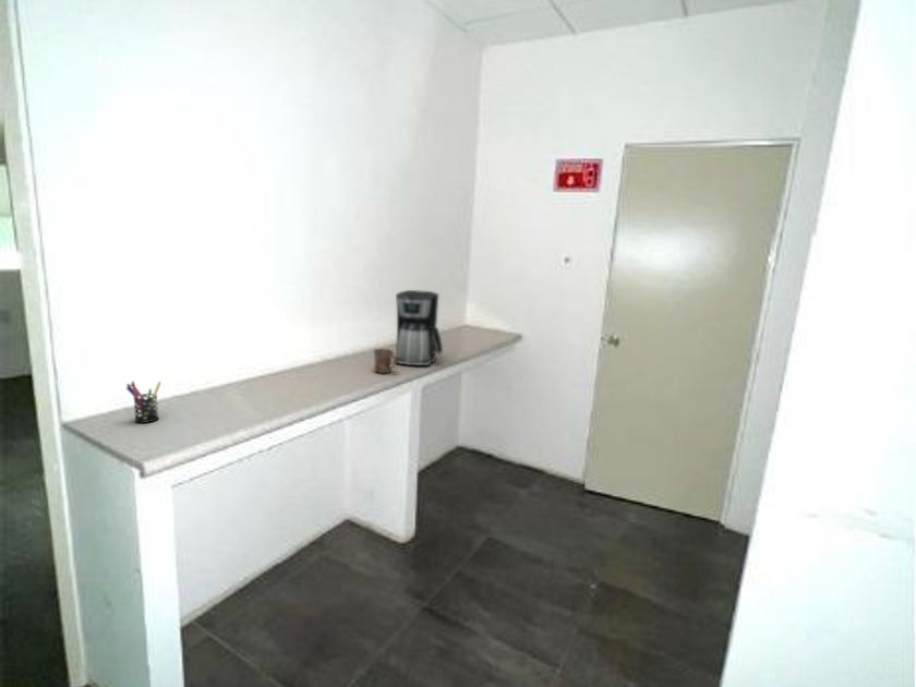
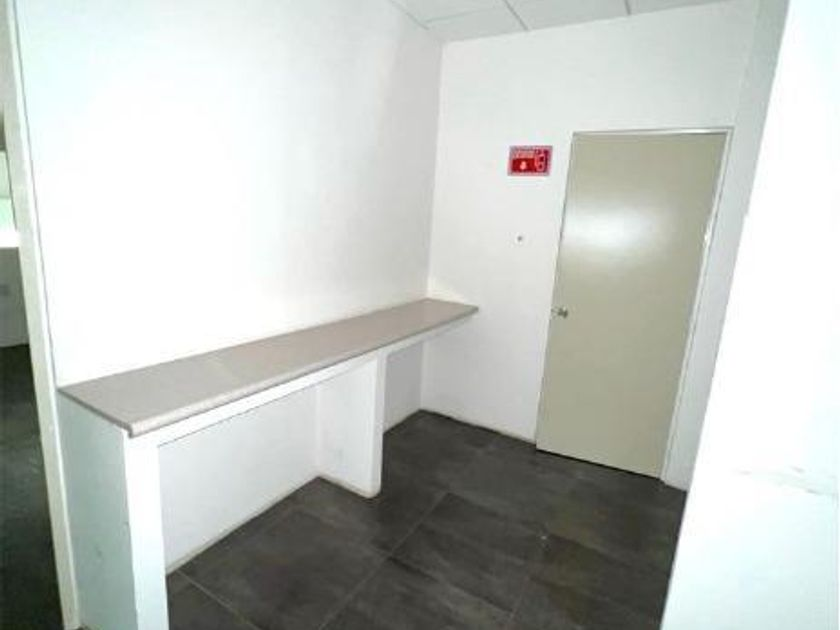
- coffee maker (423, 326)
- mug (385, 361)
- pen holder (145, 400)
